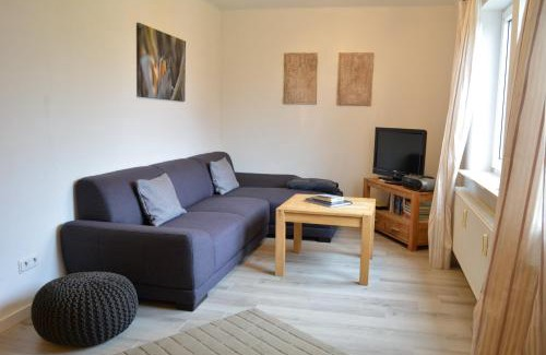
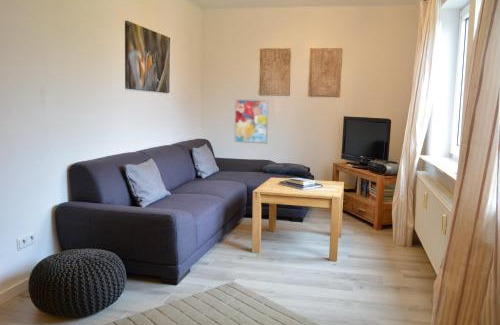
+ wall art (251, 121)
